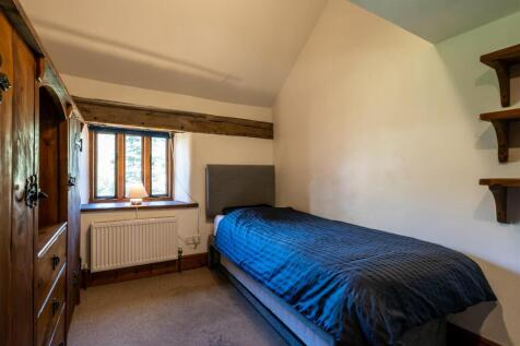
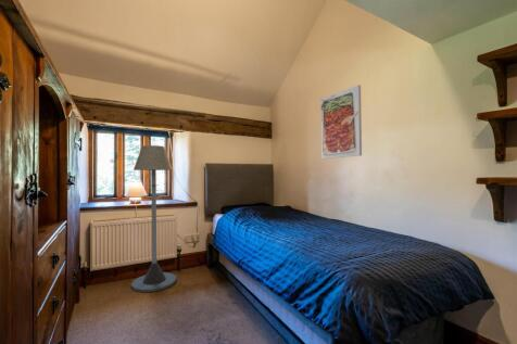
+ floor lamp (153, 214)
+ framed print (339, 125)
